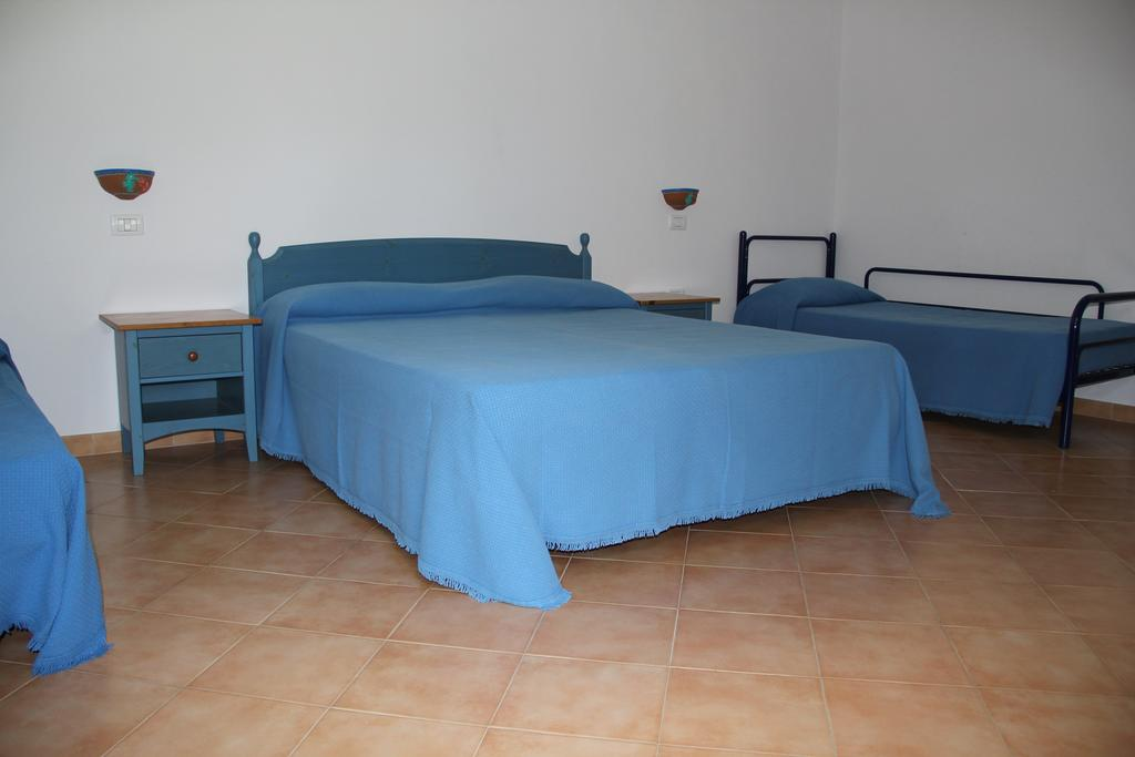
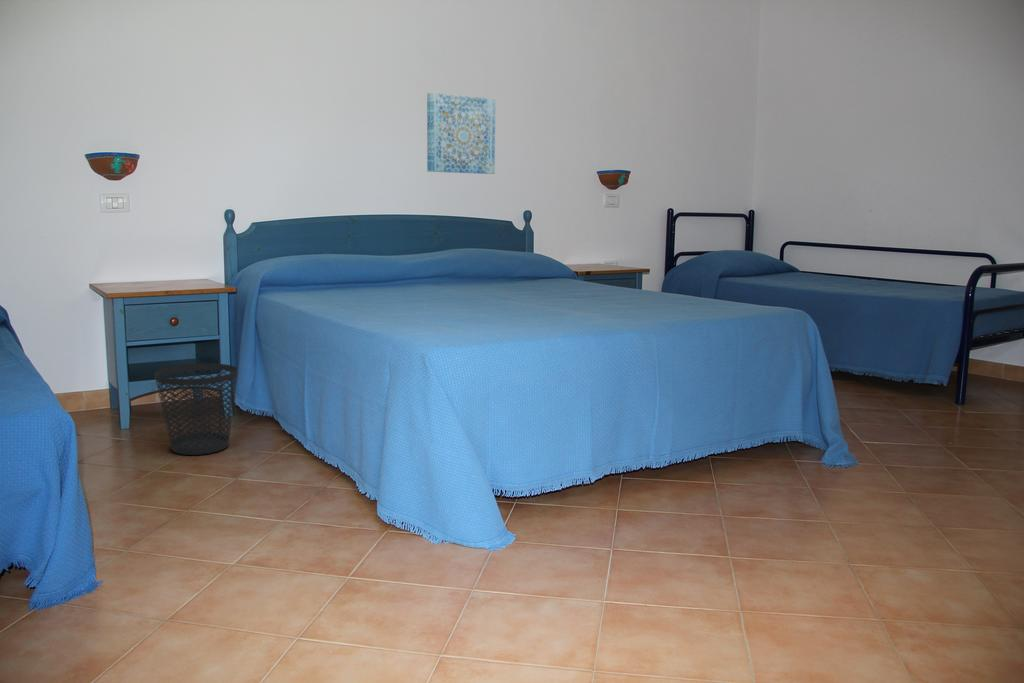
+ wall art (461, 134)
+ wastebasket (198, 409)
